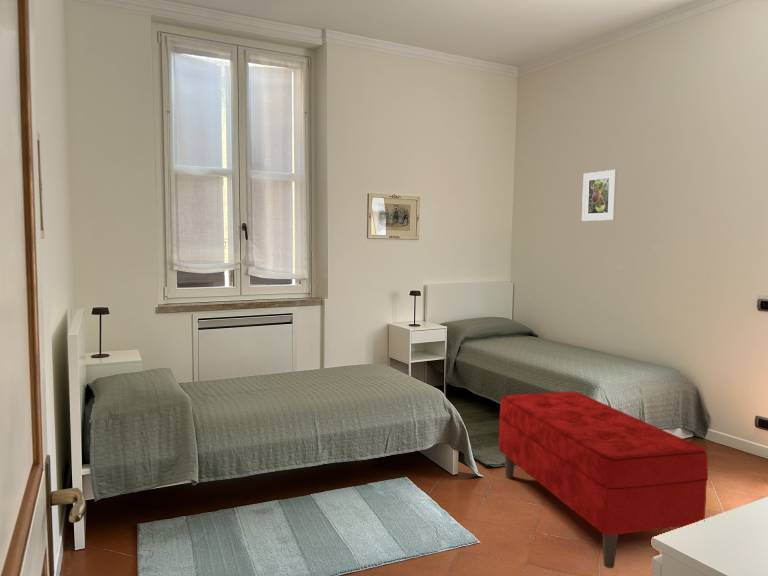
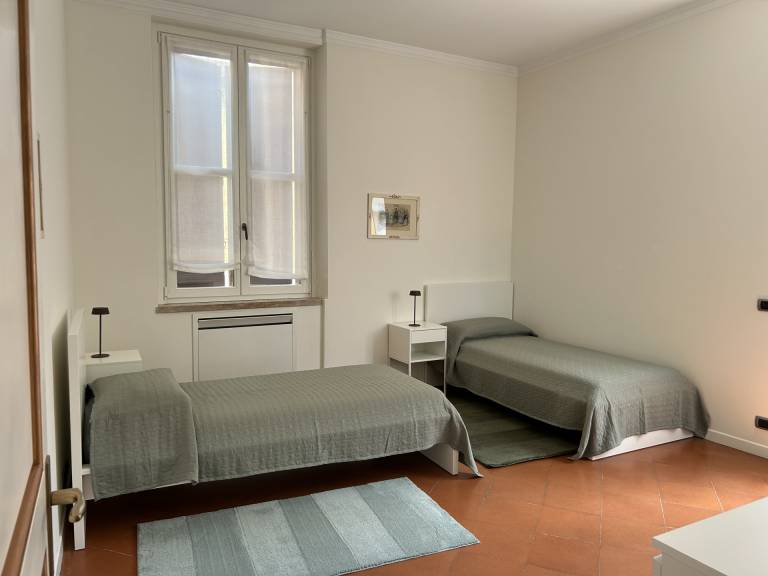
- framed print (598, 196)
- bench (587, 465)
